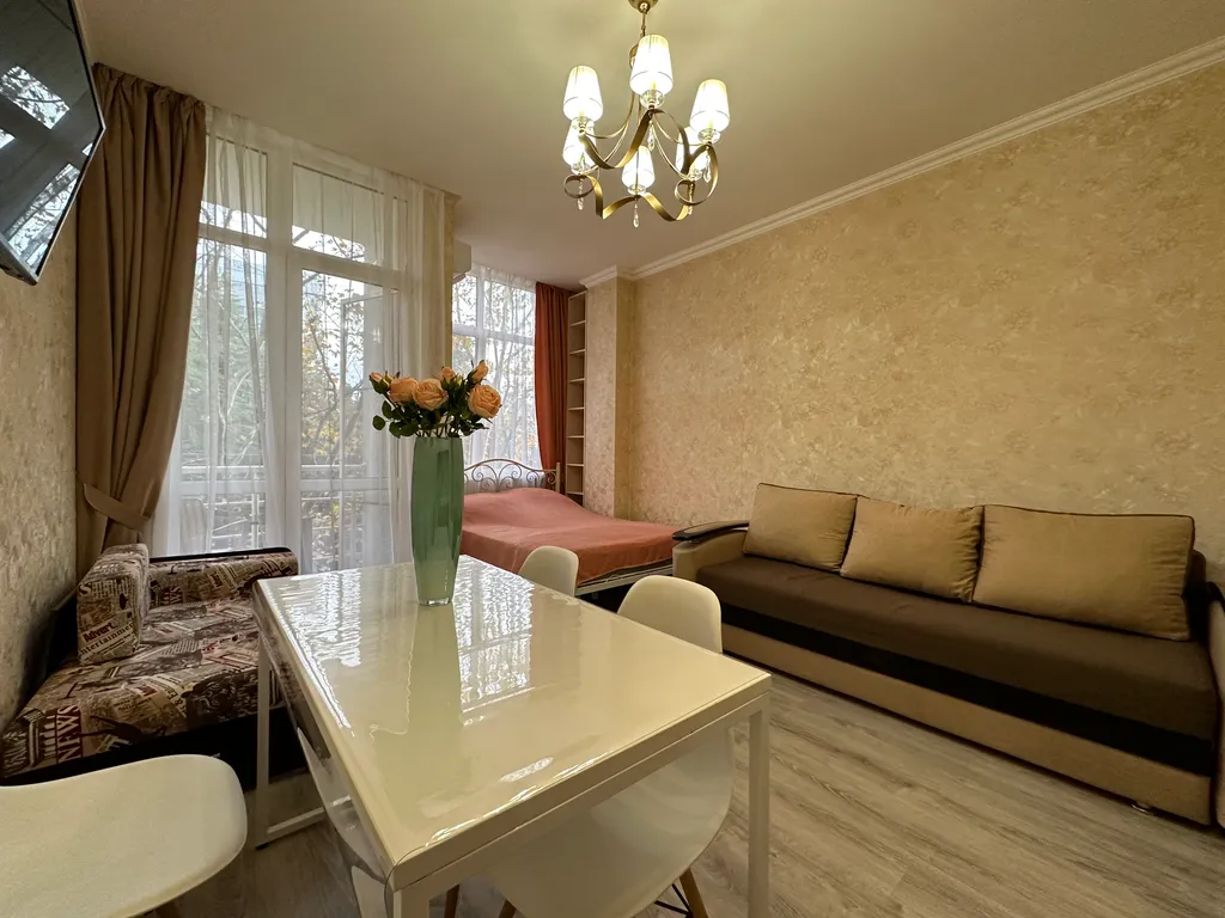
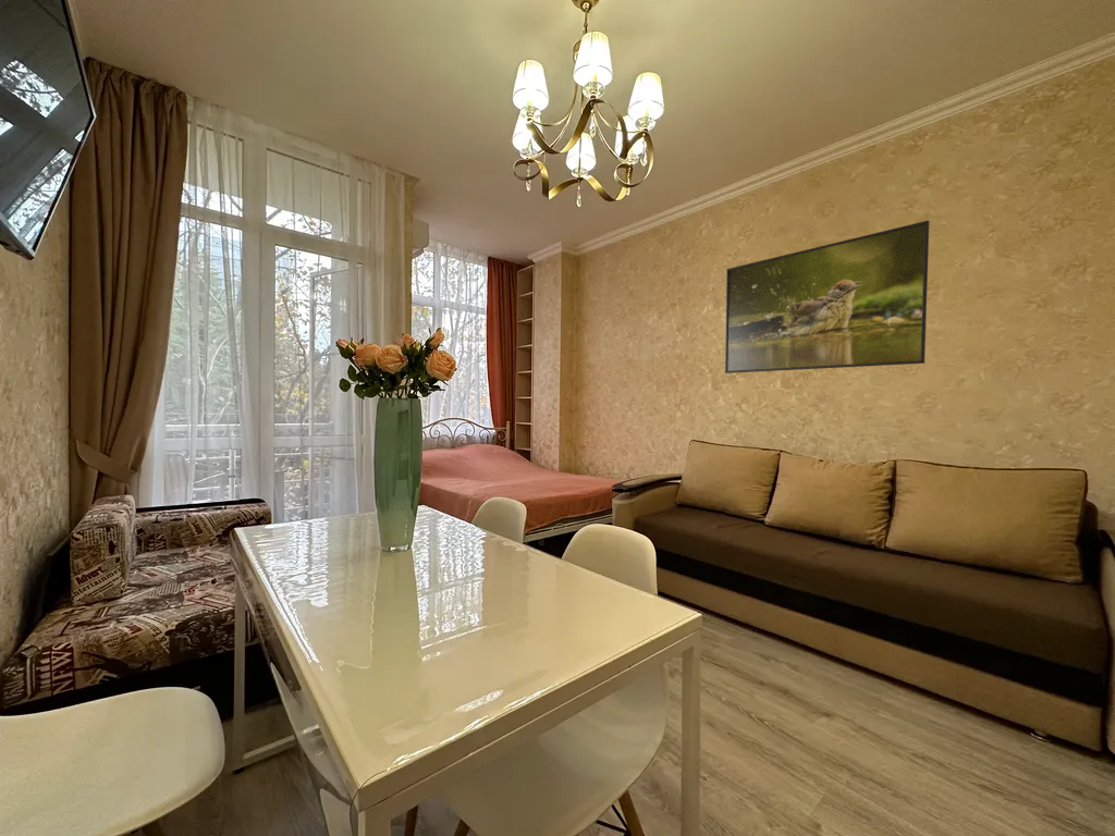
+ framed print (810, 309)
